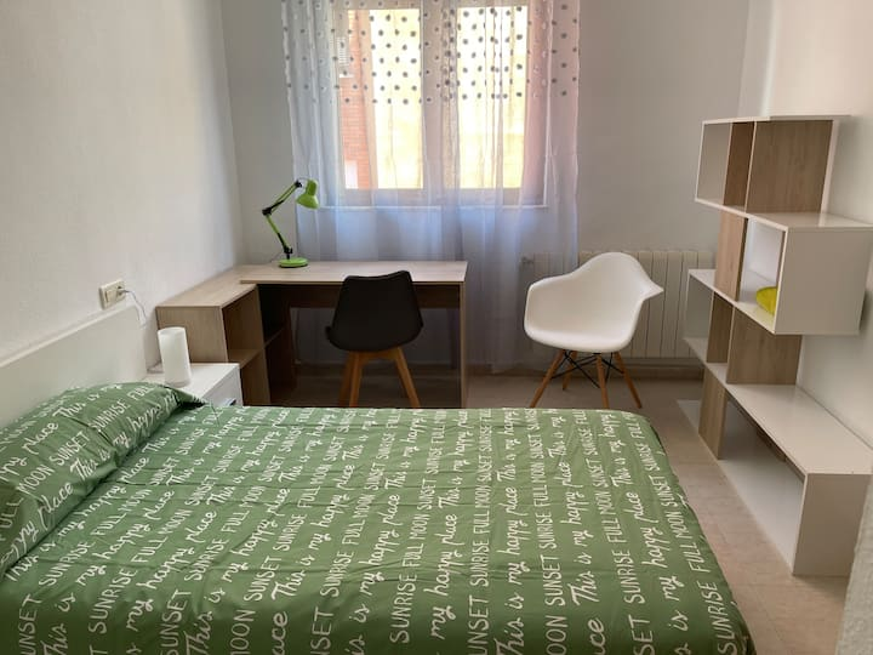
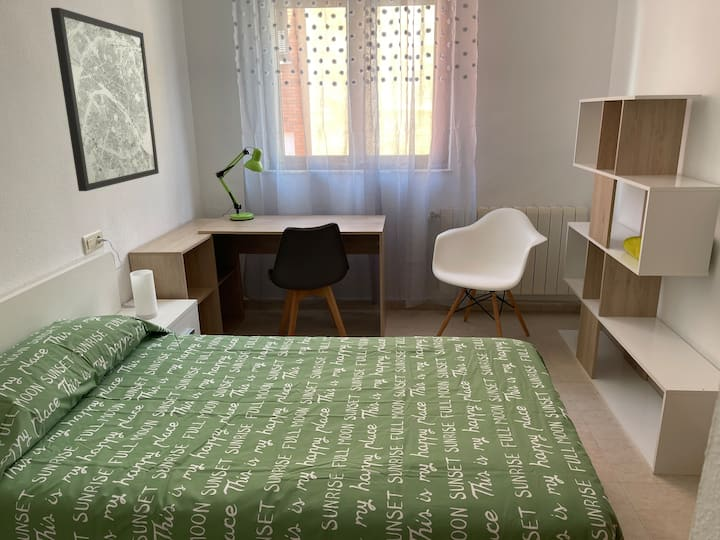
+ wall art (113, 104)
